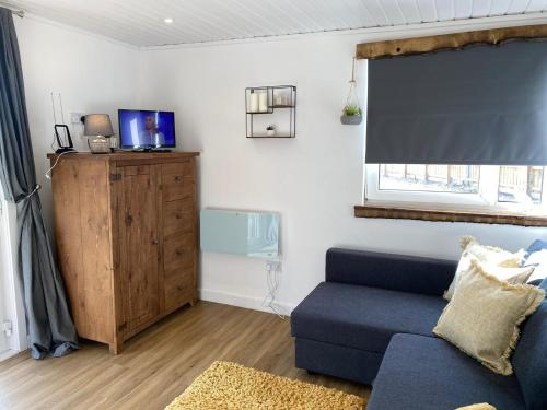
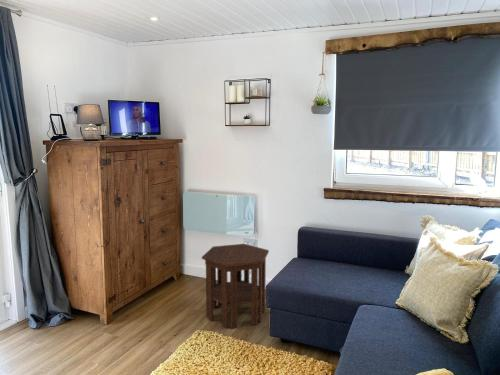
+ side table (236, 283)
